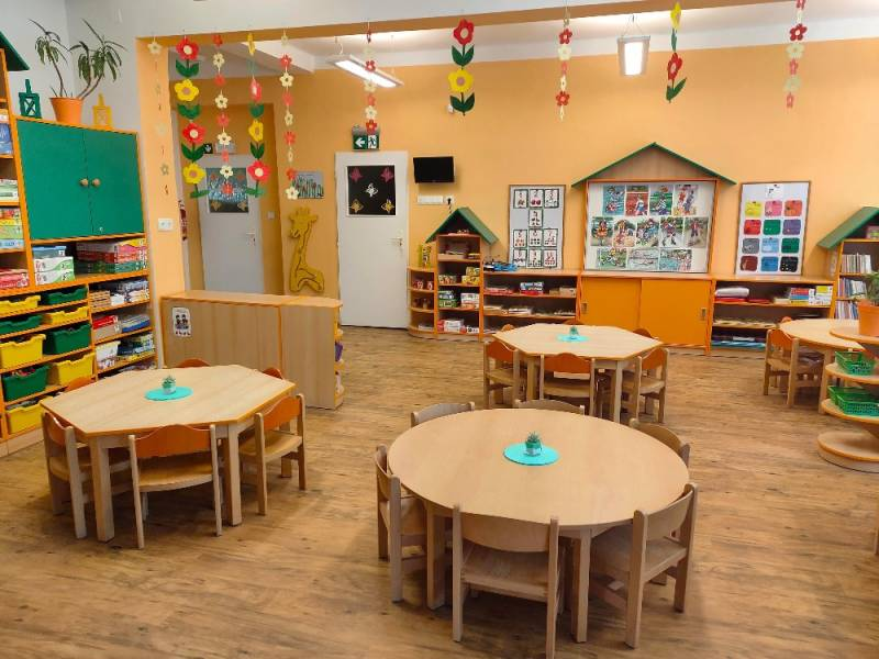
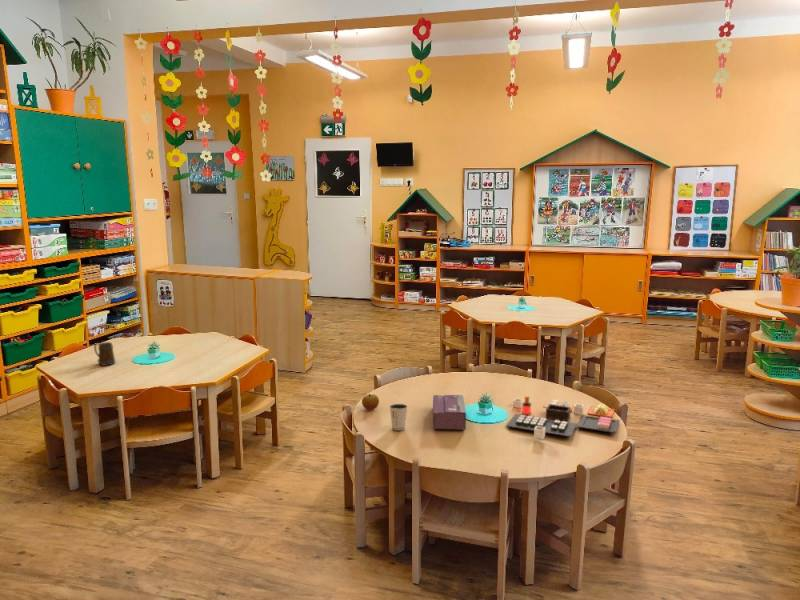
+ apple (370, 401)
+ dixie cup (398, 416)
+ mug (103, 353)
+ tissue box (448, 411)
+ toy food set (561, 411)
